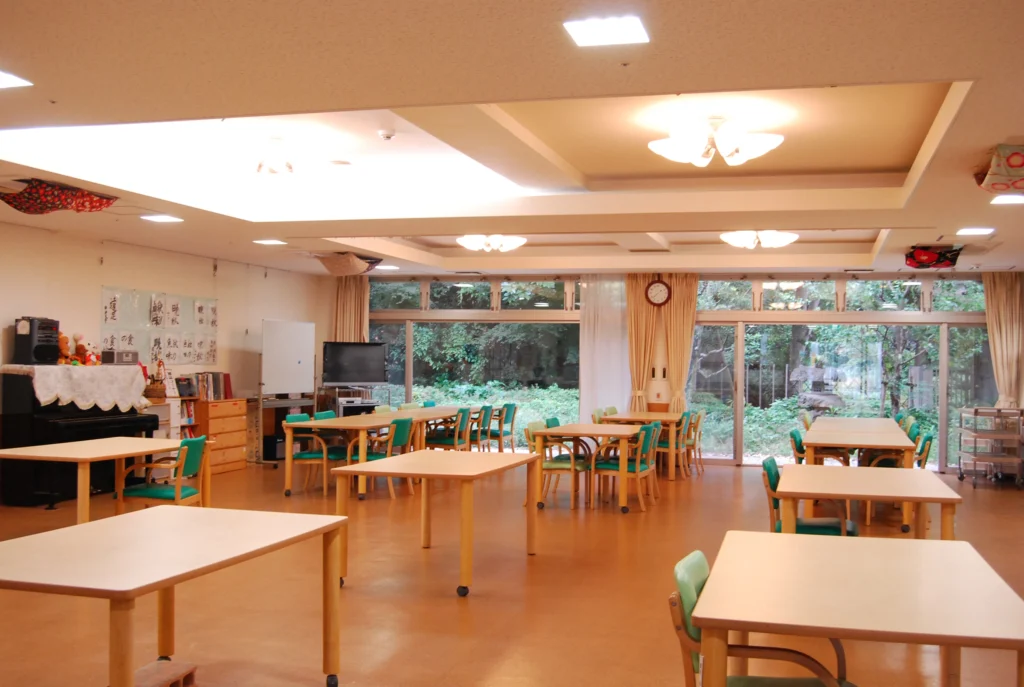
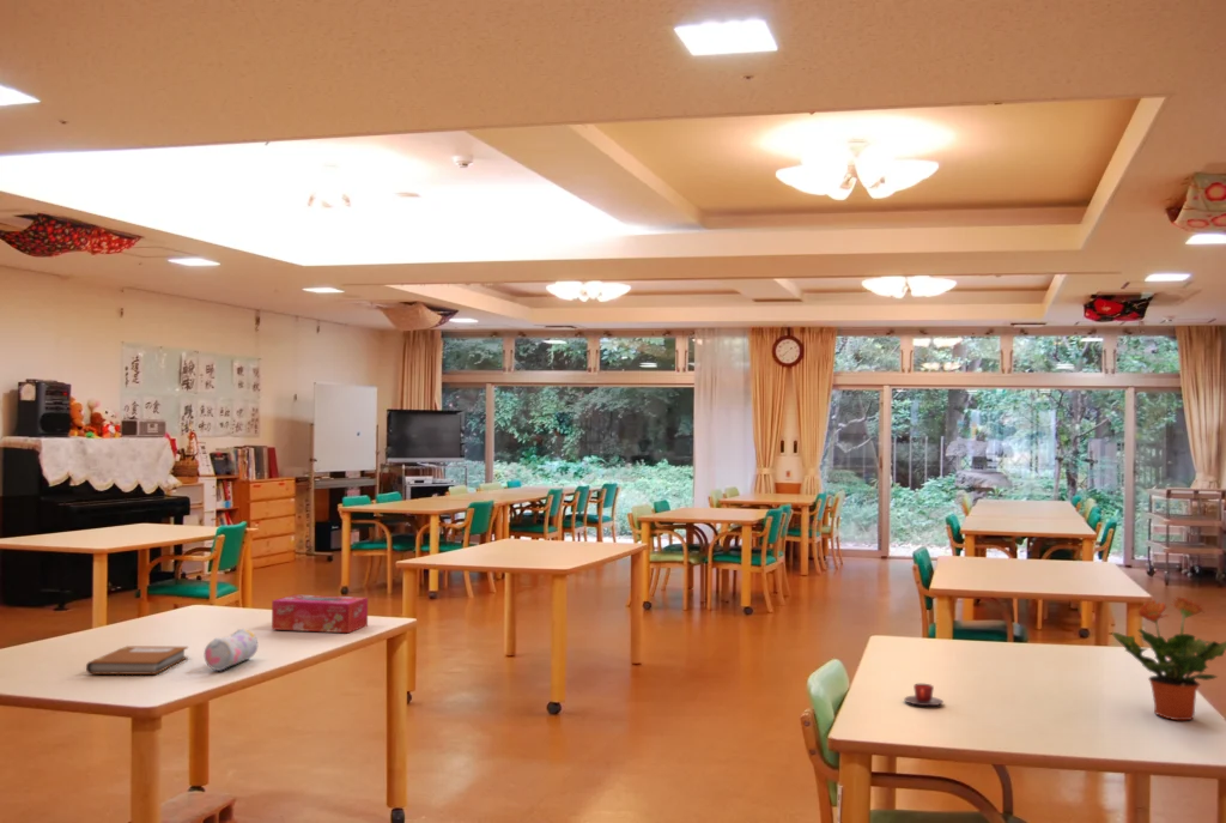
+ tissue box (320, 612)
+ pencil case (231, 648)
+ potted plant (1171, 656)
+ notebook (139, 659)
+ teacup (923, 694)
